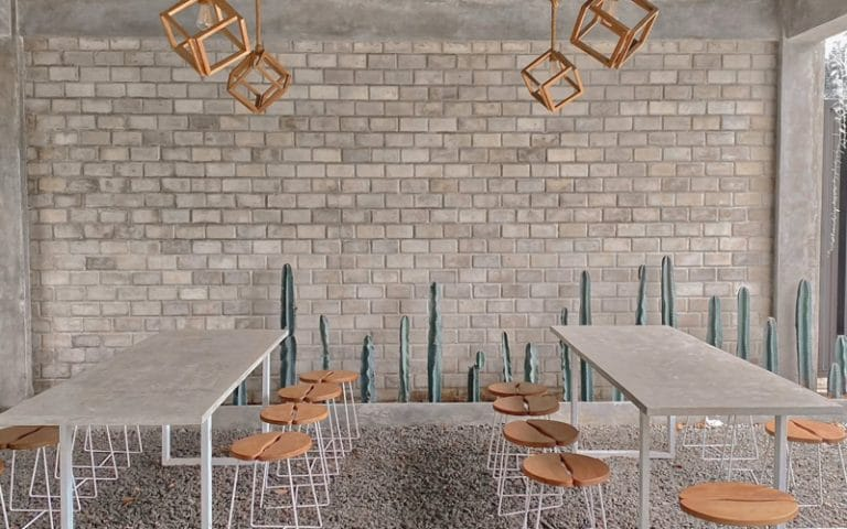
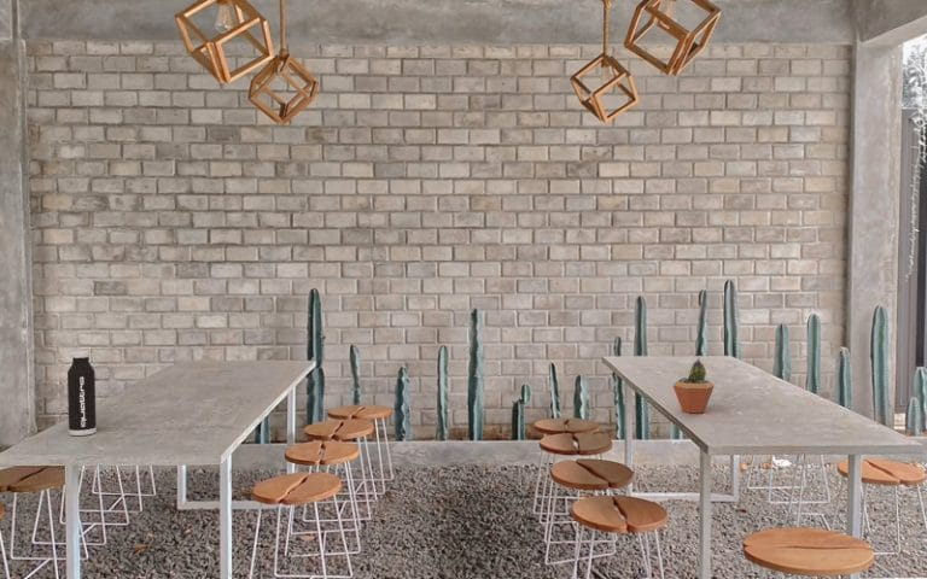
+ water bottle (81, 392)
+ potted cactus (693, 384)
